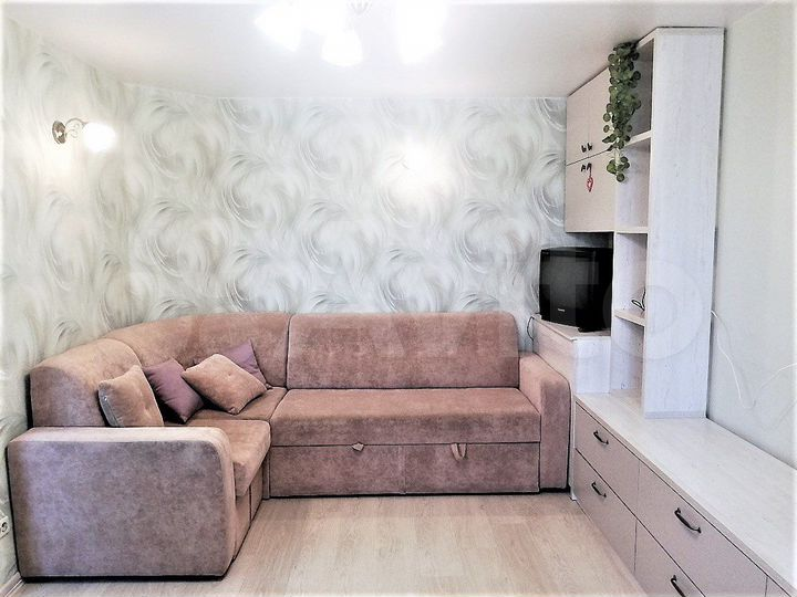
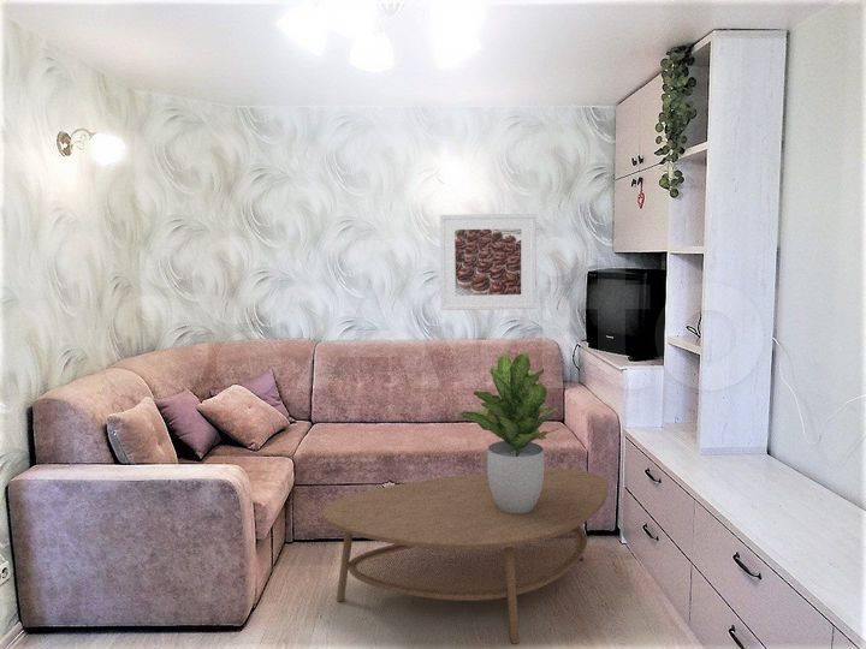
+ coffee table (482, 550)
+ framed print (487, 262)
+ potted plant (512, 428)
